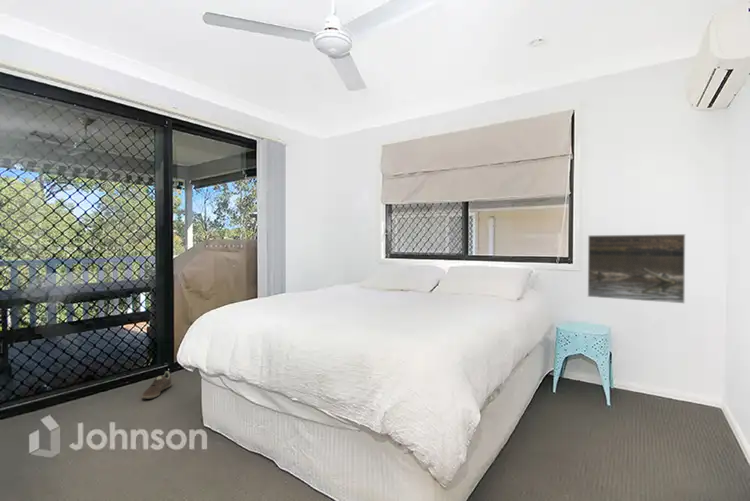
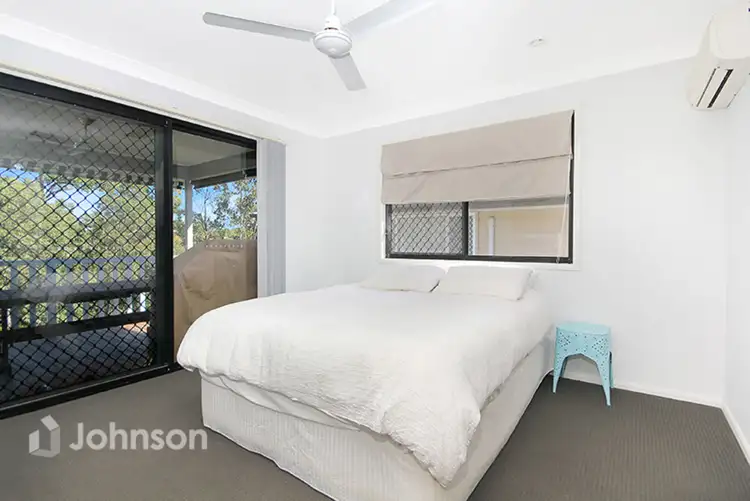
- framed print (633, 267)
- sneaker (156, 384)
